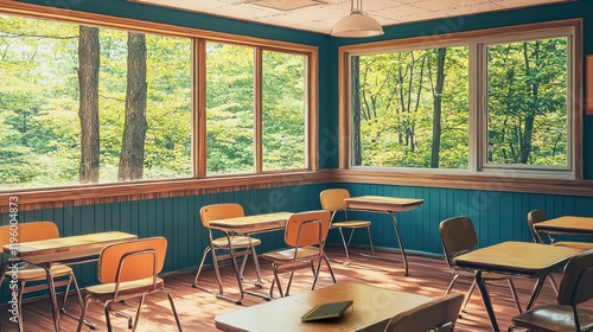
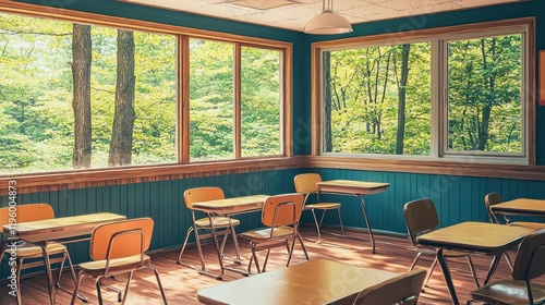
- notepad (327, 309)
